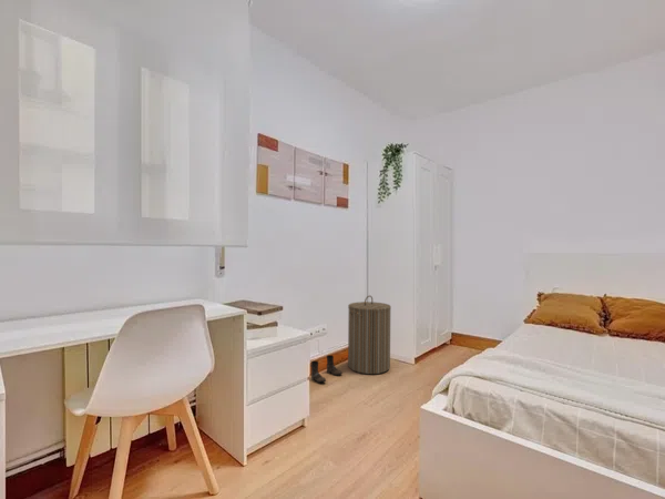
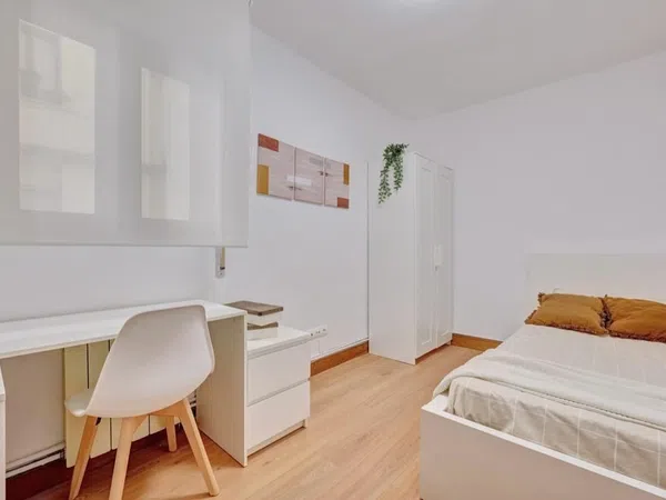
- boots (327, 368)
- laundry hamper (369, 330)
